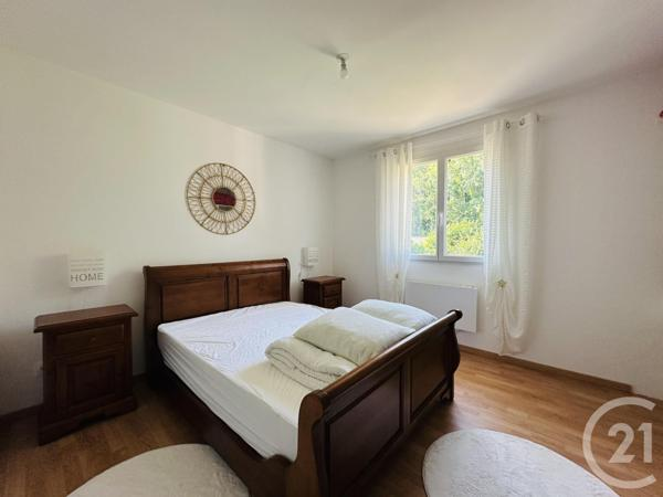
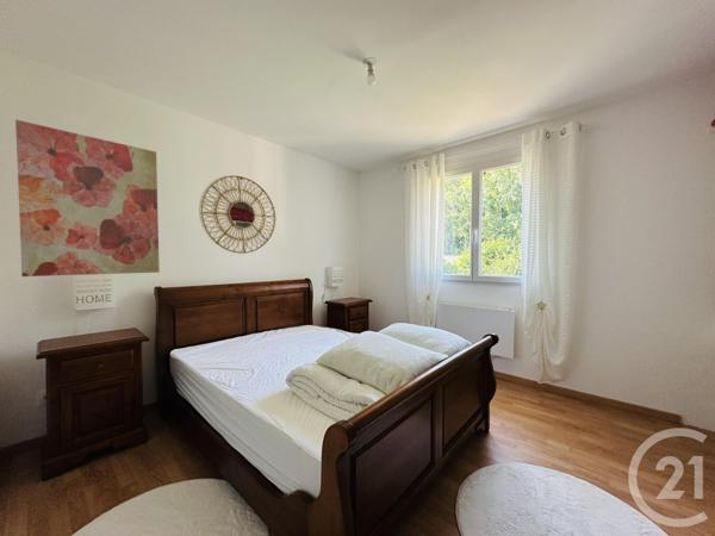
+ wall art (97, 206)
